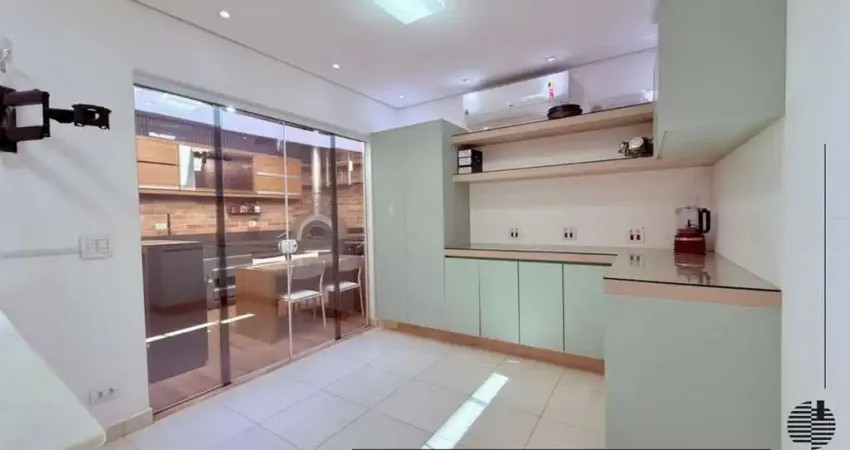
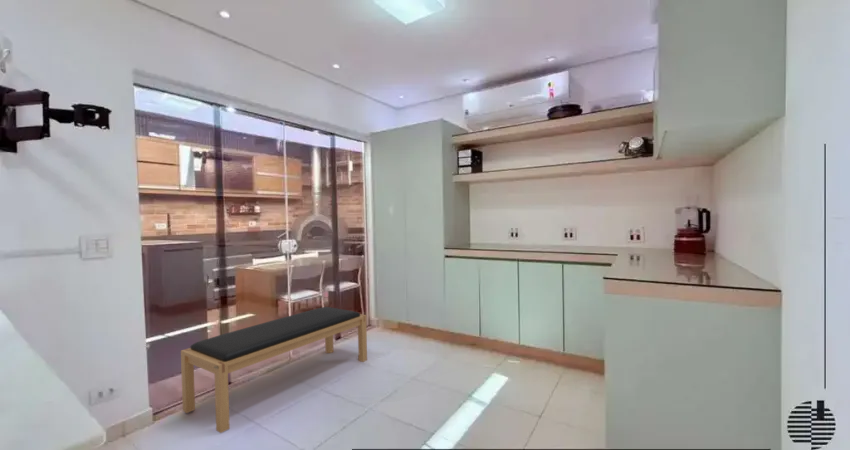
+ bench (287, 351)
